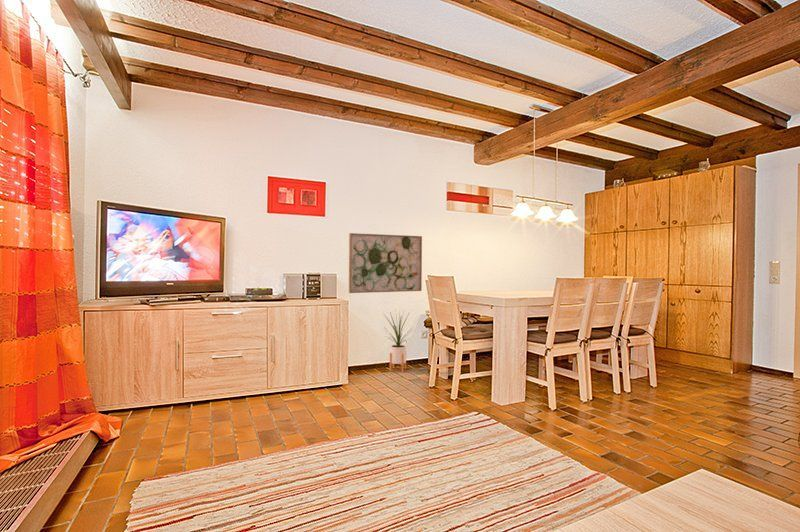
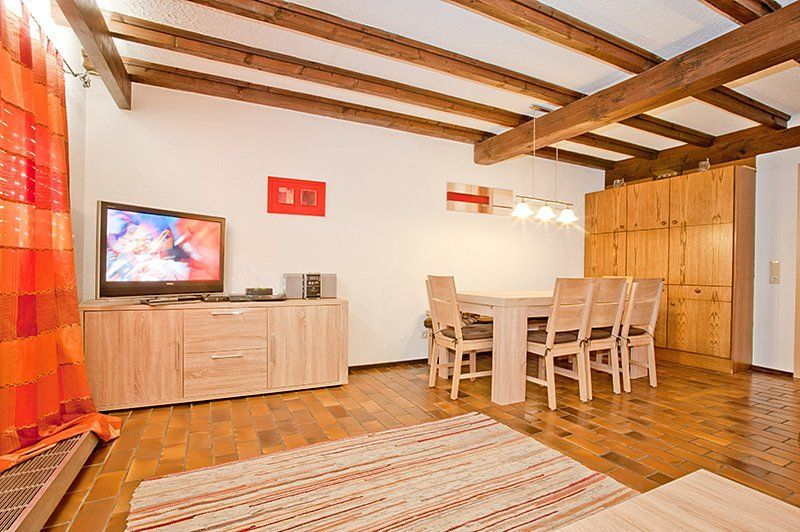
- house plant (398, 338)
- wall art (387, 263)
